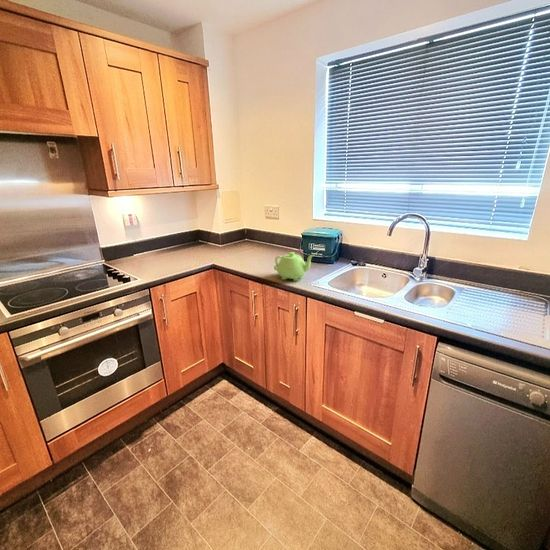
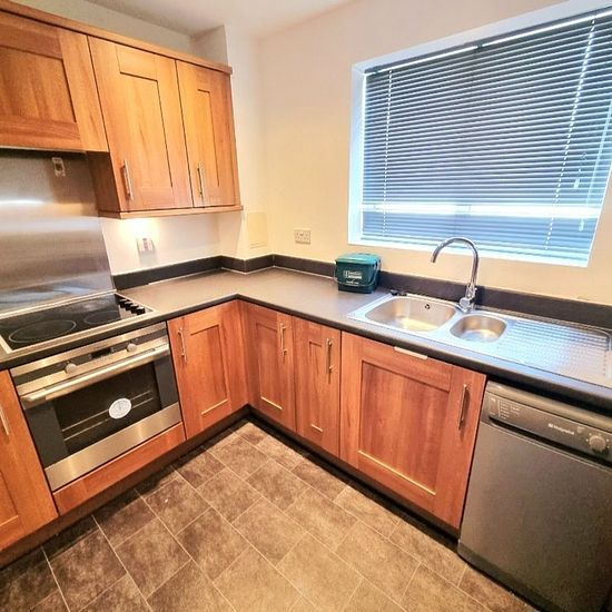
- teapot (293, 265)
